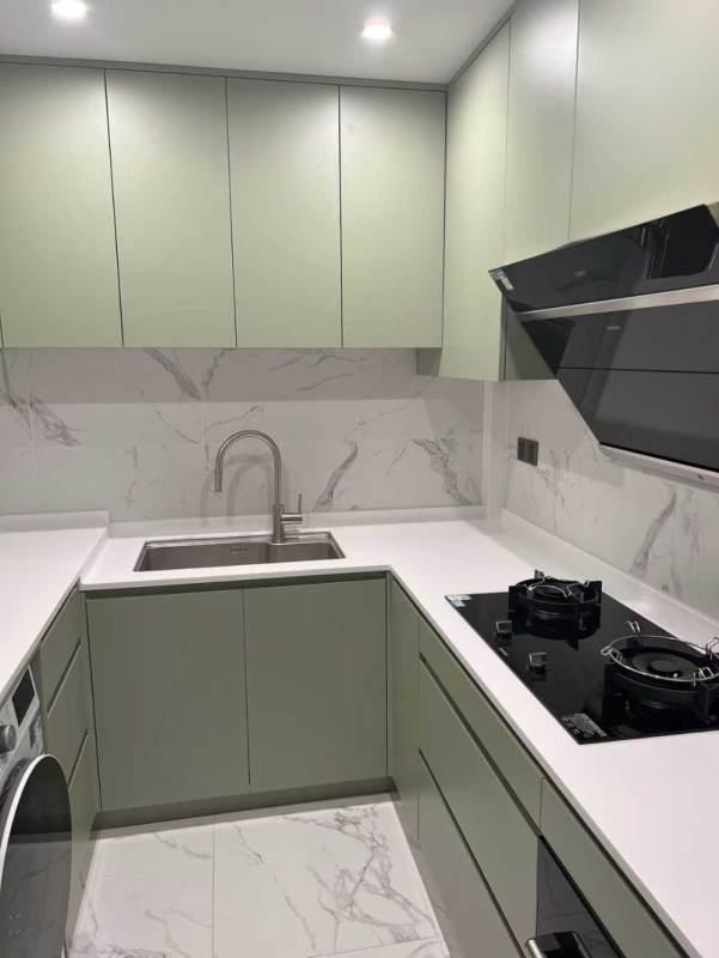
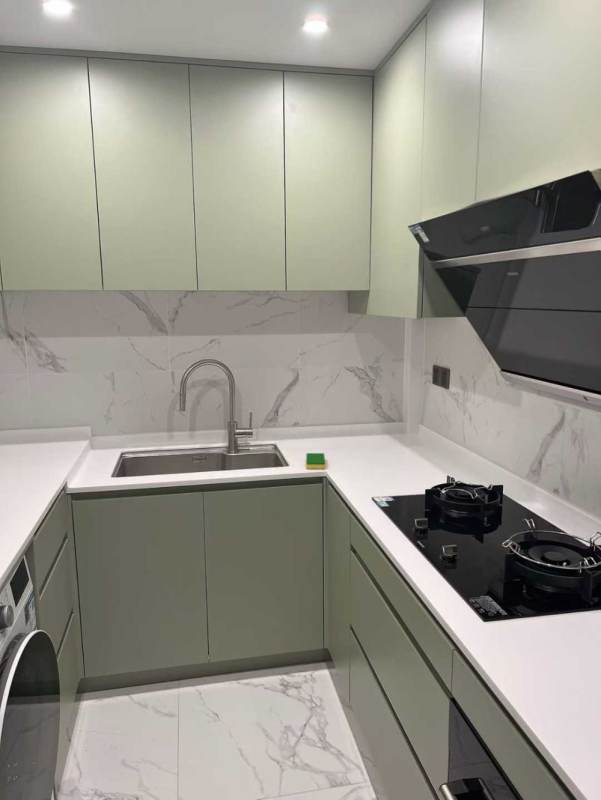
+ dish sponge (315, 460)
